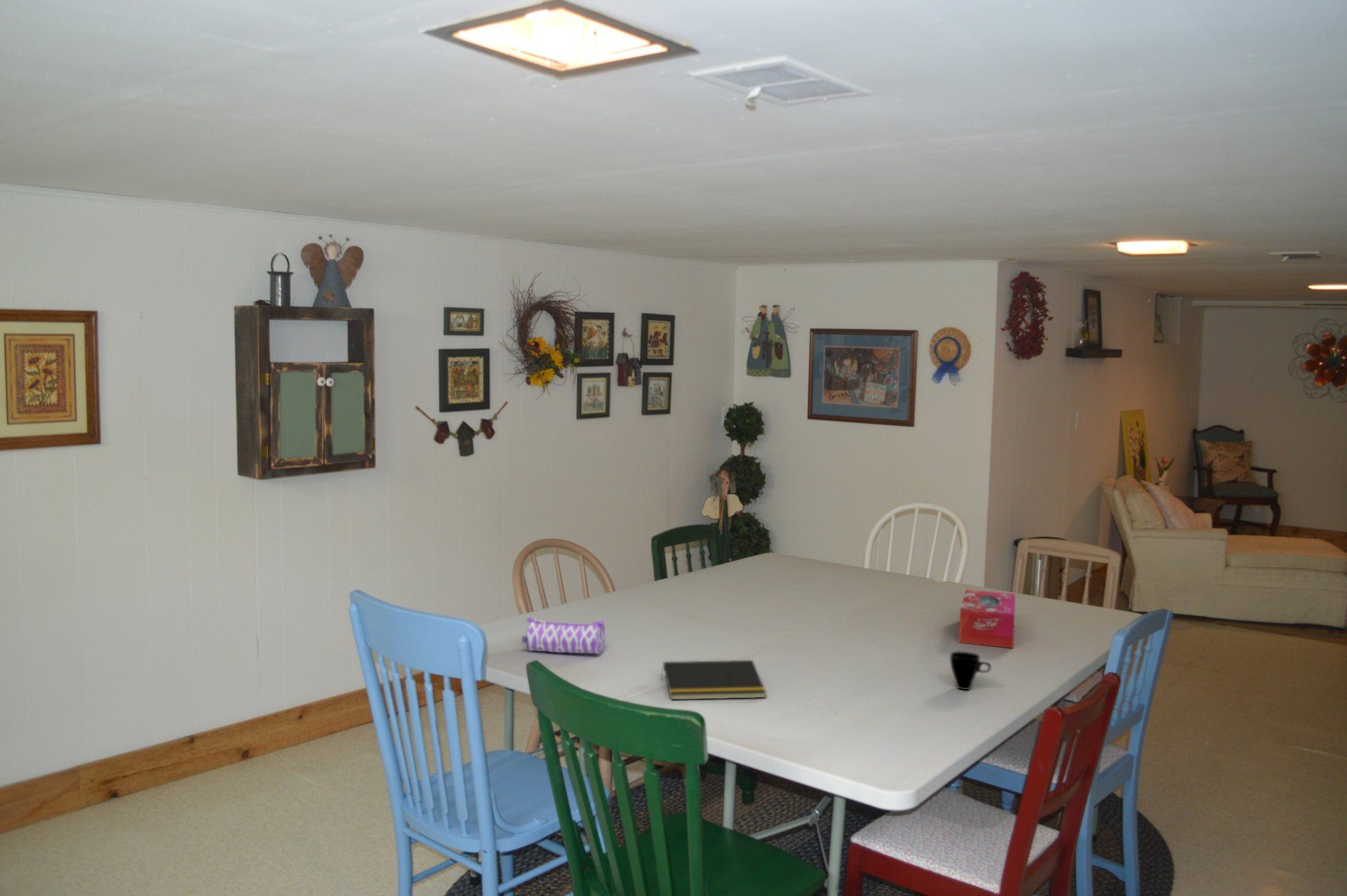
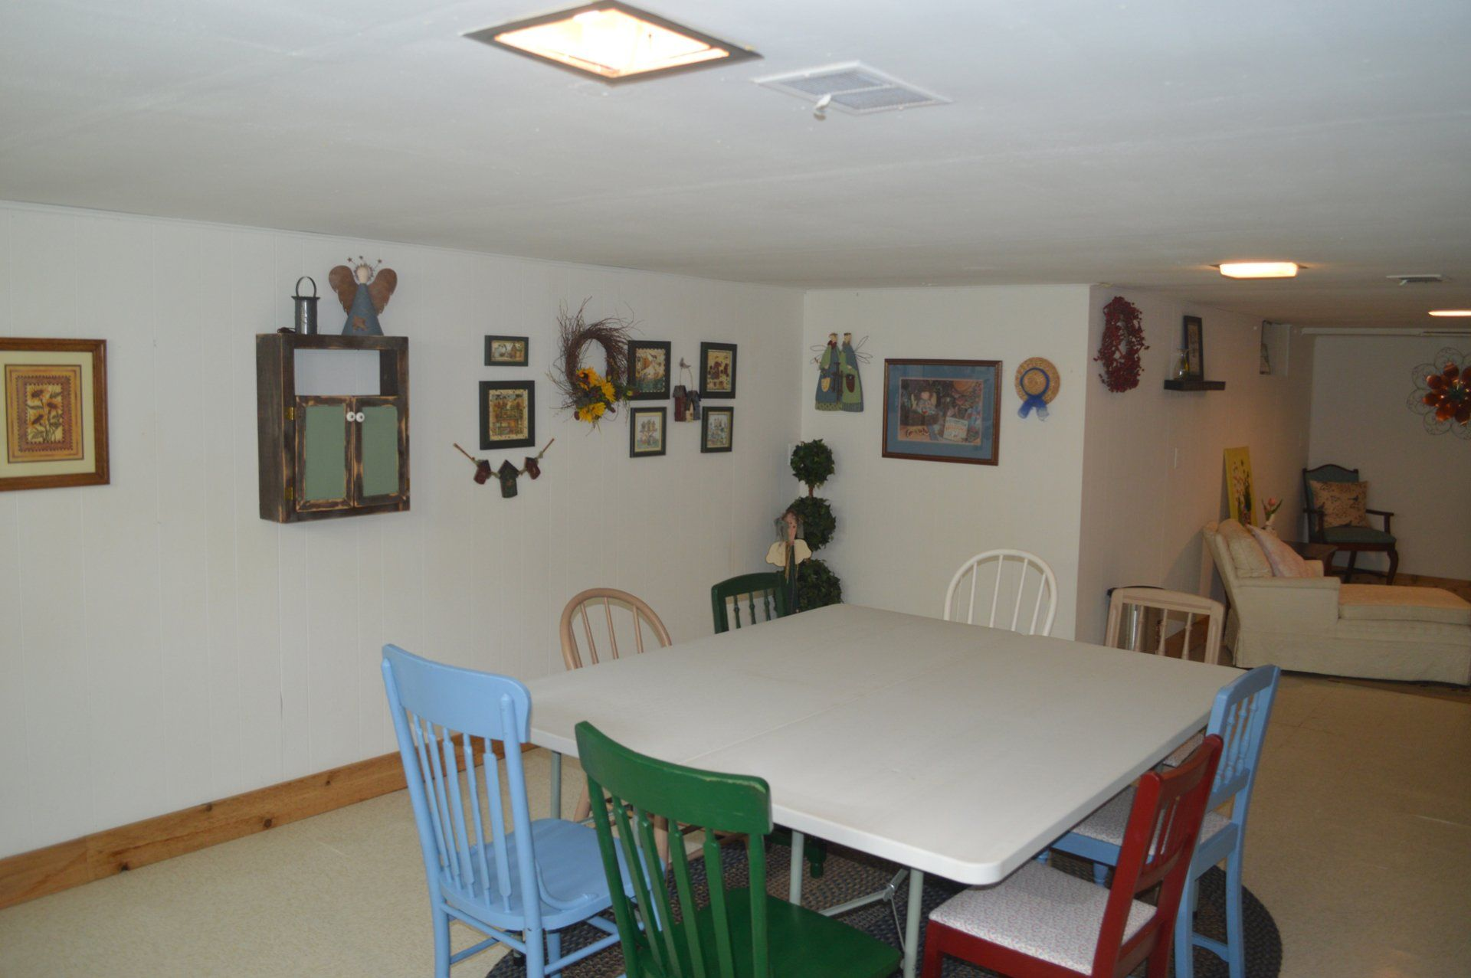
- tissue box (988, 617)
- pencil case (565, 635)
- cup (970, 671)
- notepad (713, 679)
